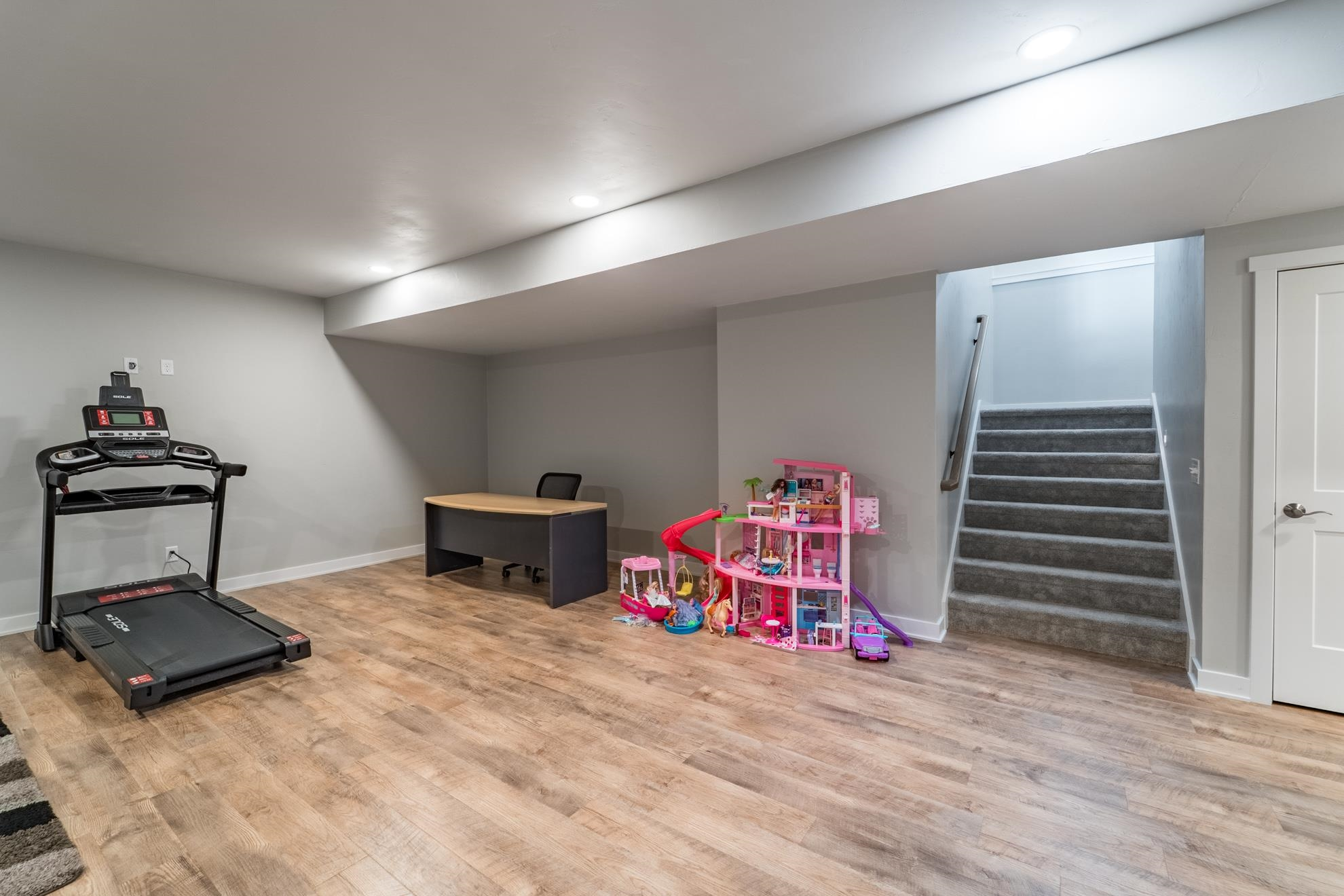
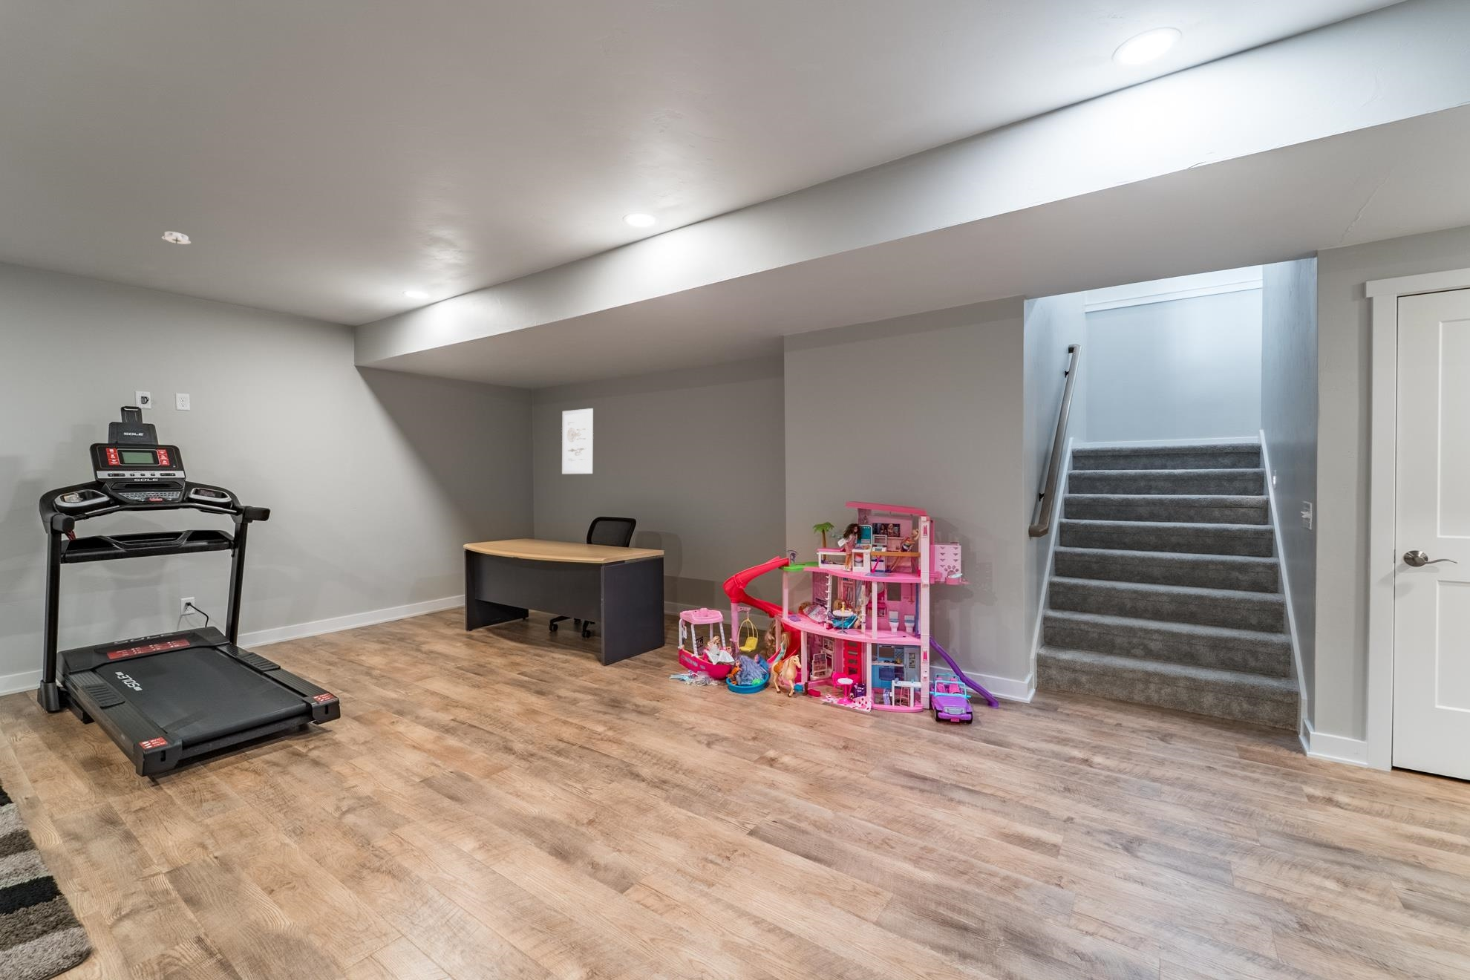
+ smoke detector (175, 237)
+ wall art (576, 442)
